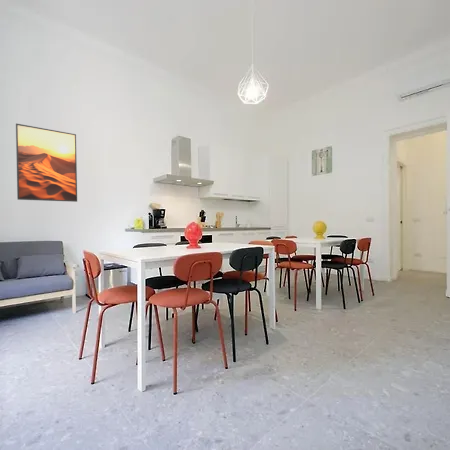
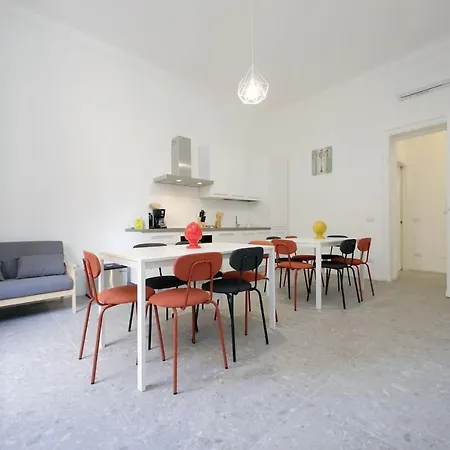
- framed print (48, 165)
